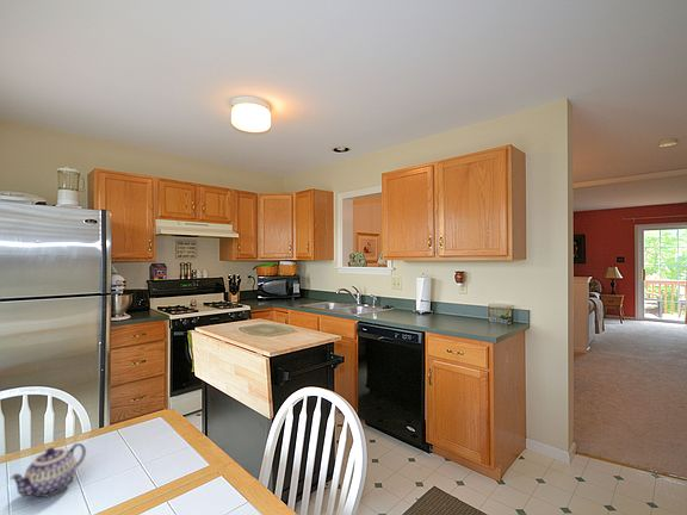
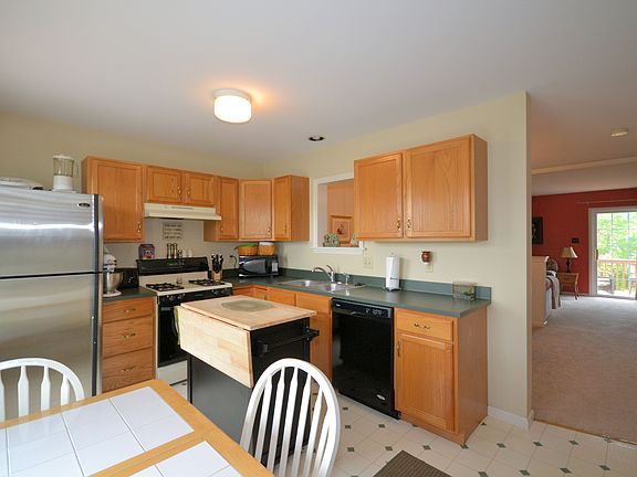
- teapot (50, 469)
